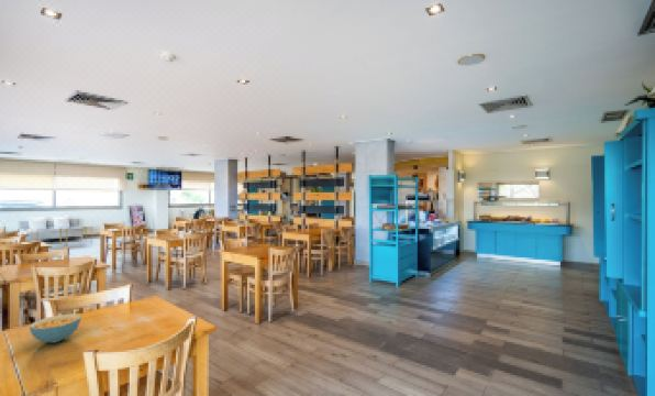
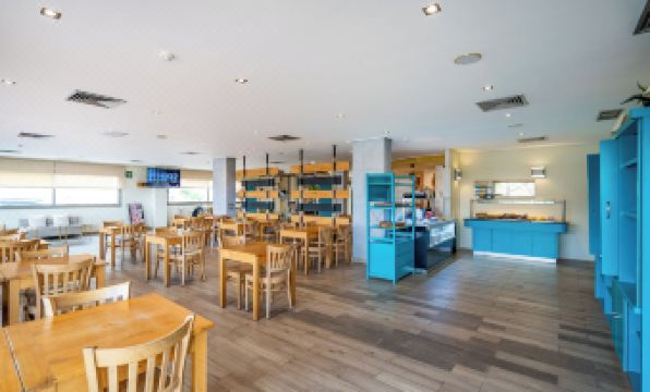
- cereal bowl (56, 330)
